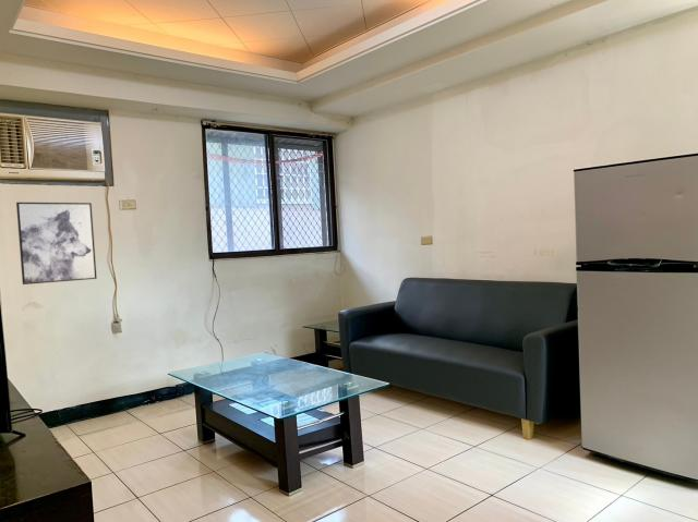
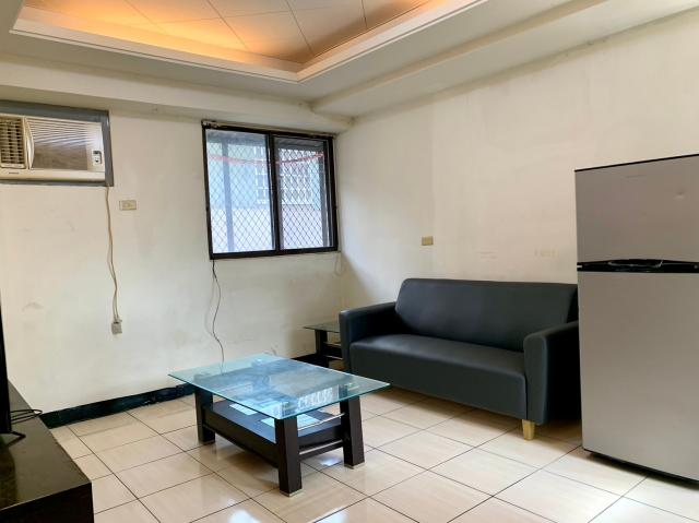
- wall art (58, 242)
